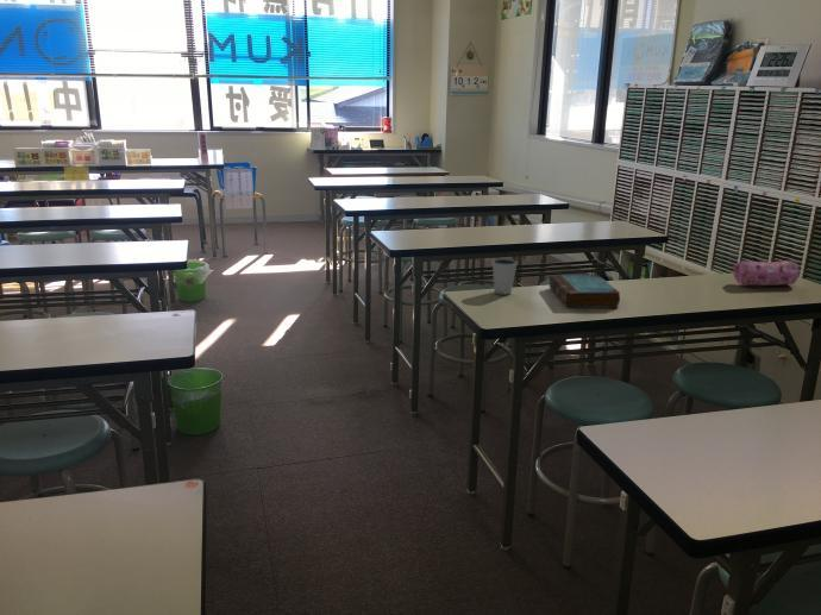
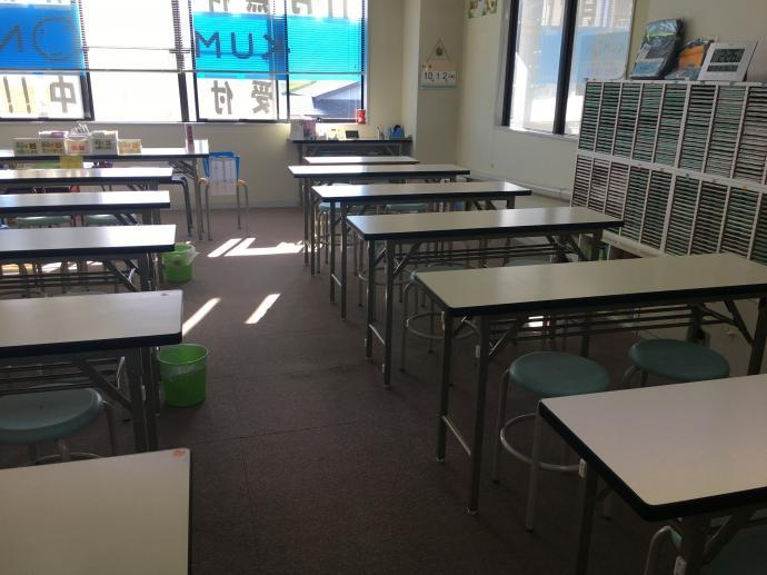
- book (583, 290)
- dixie cup (503, 276)
- pencil case (765, 272)
